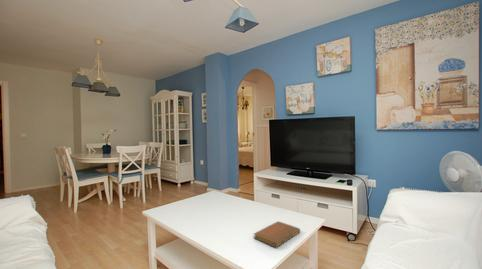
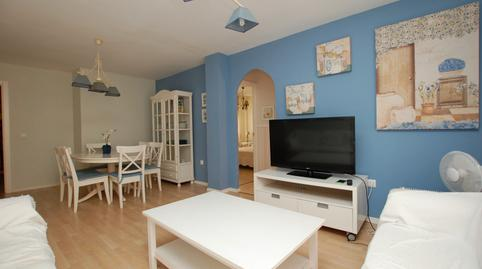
- notebook (277, 233)
